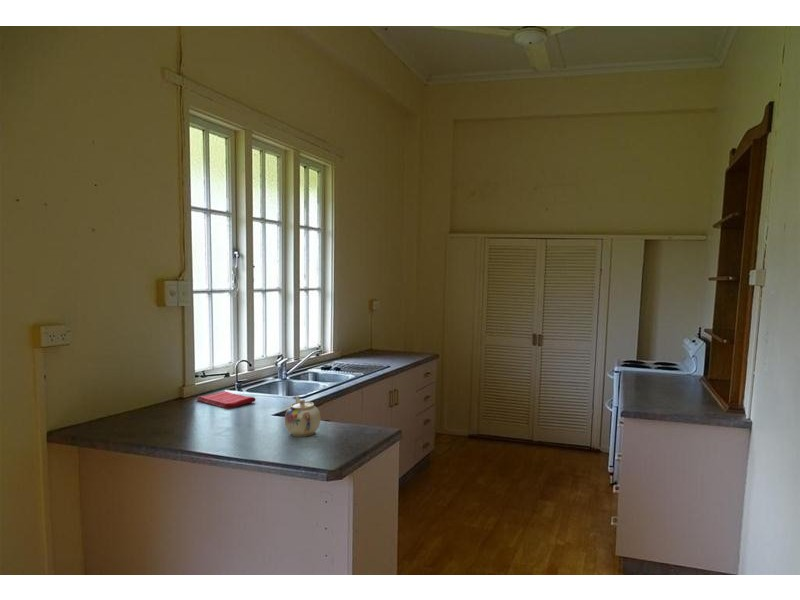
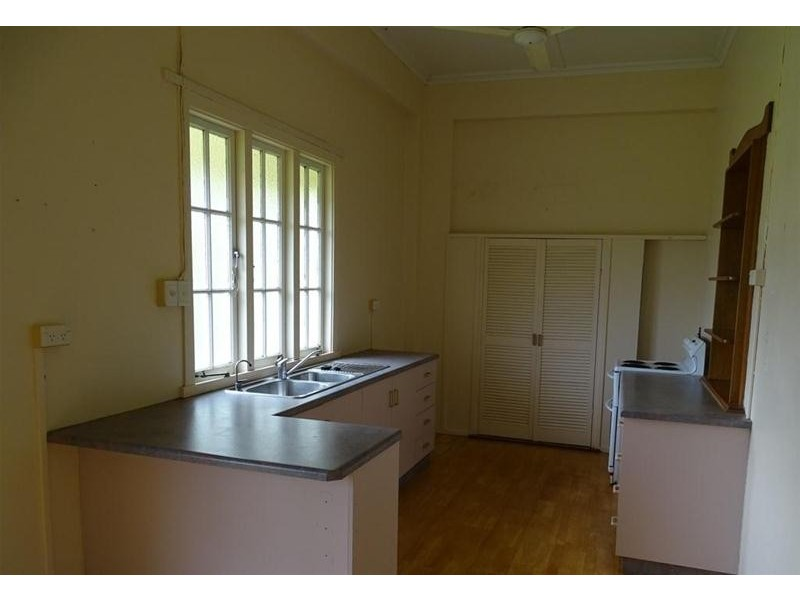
- teapot (301, 416)
- dish towel (226, 398)
